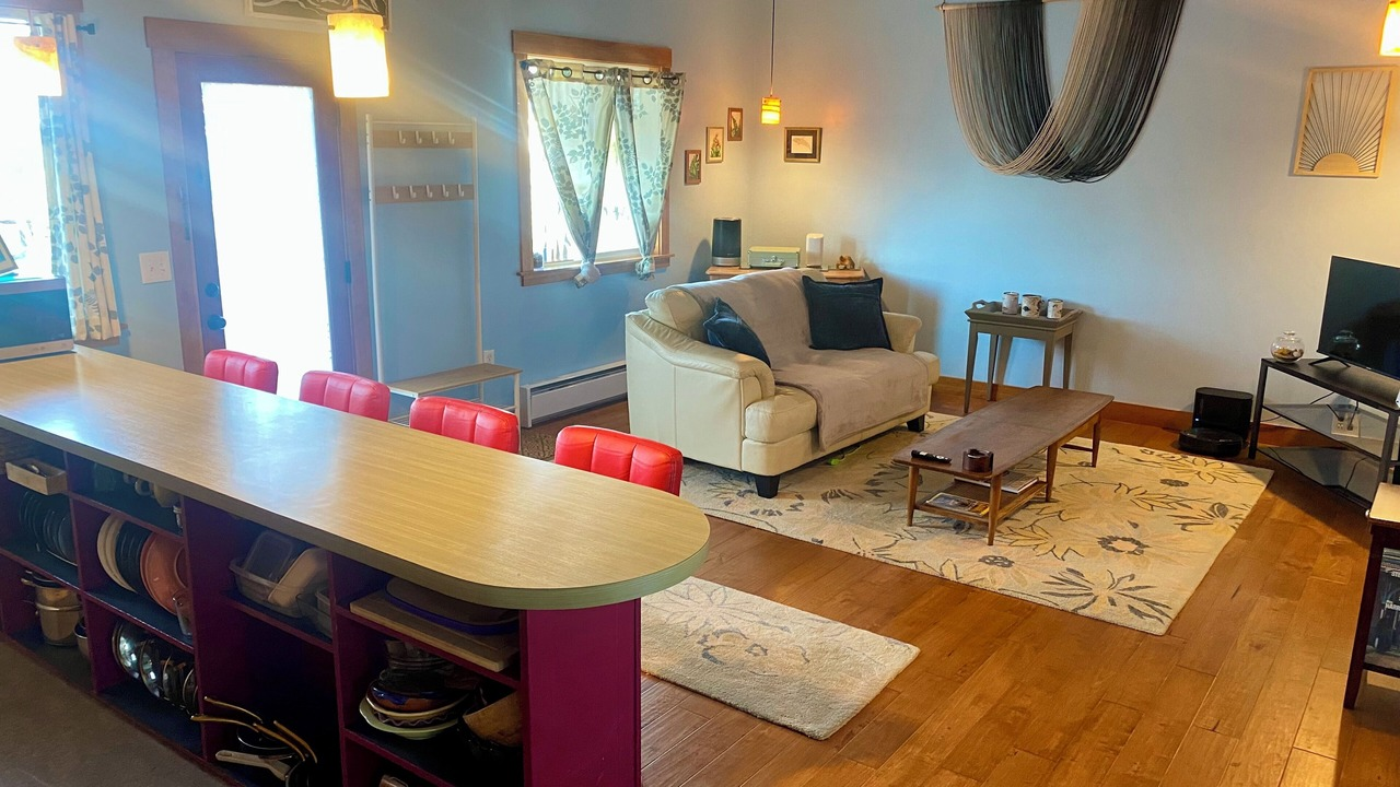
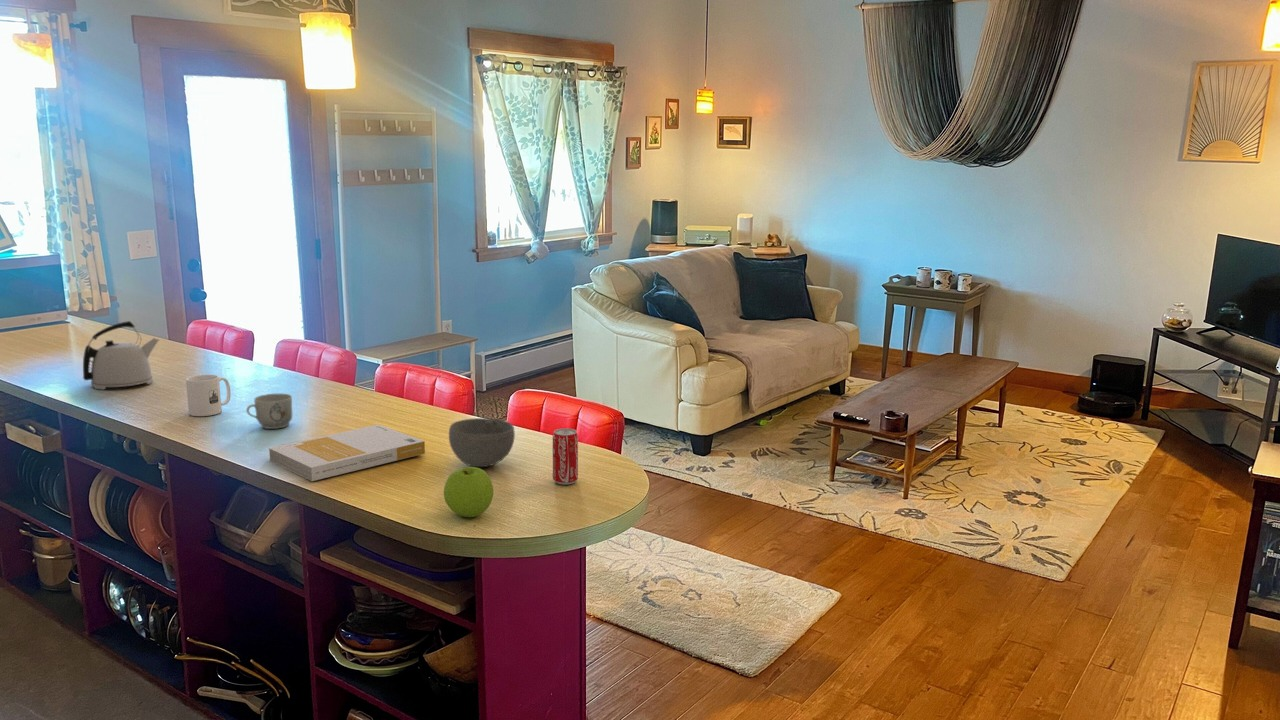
+ apple (468, 492)
+ book (347, 450)
+ bowl (482, 445)
+ kettle (121, 352)
+ mug (269, 412)
+ mug (210, 393)
+ beverage can (565, 456)
